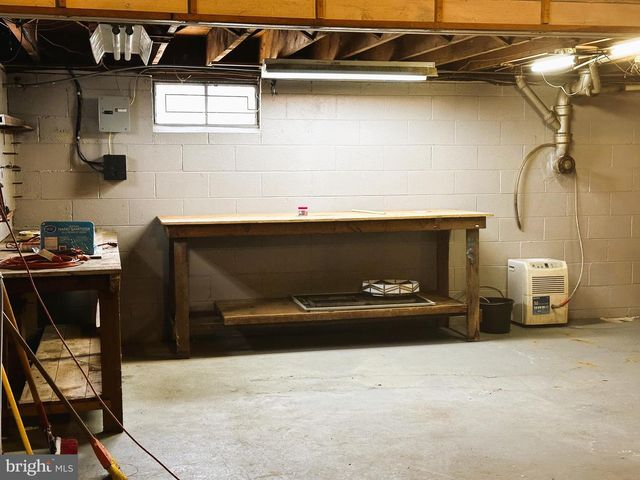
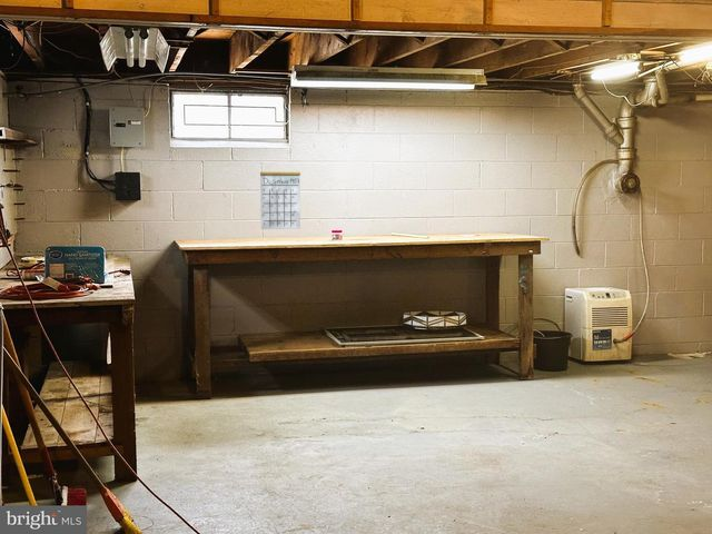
+ calendar (280, 194)
